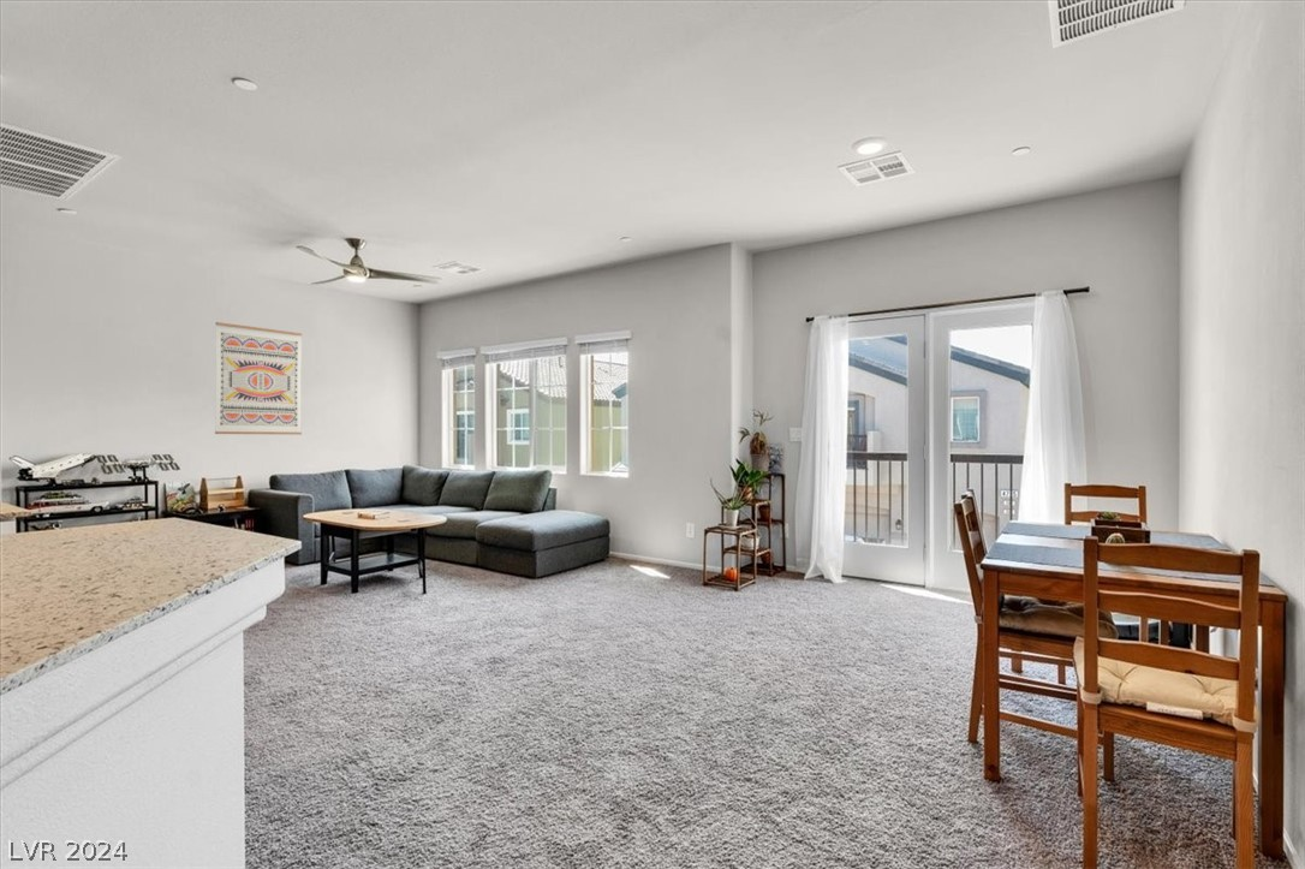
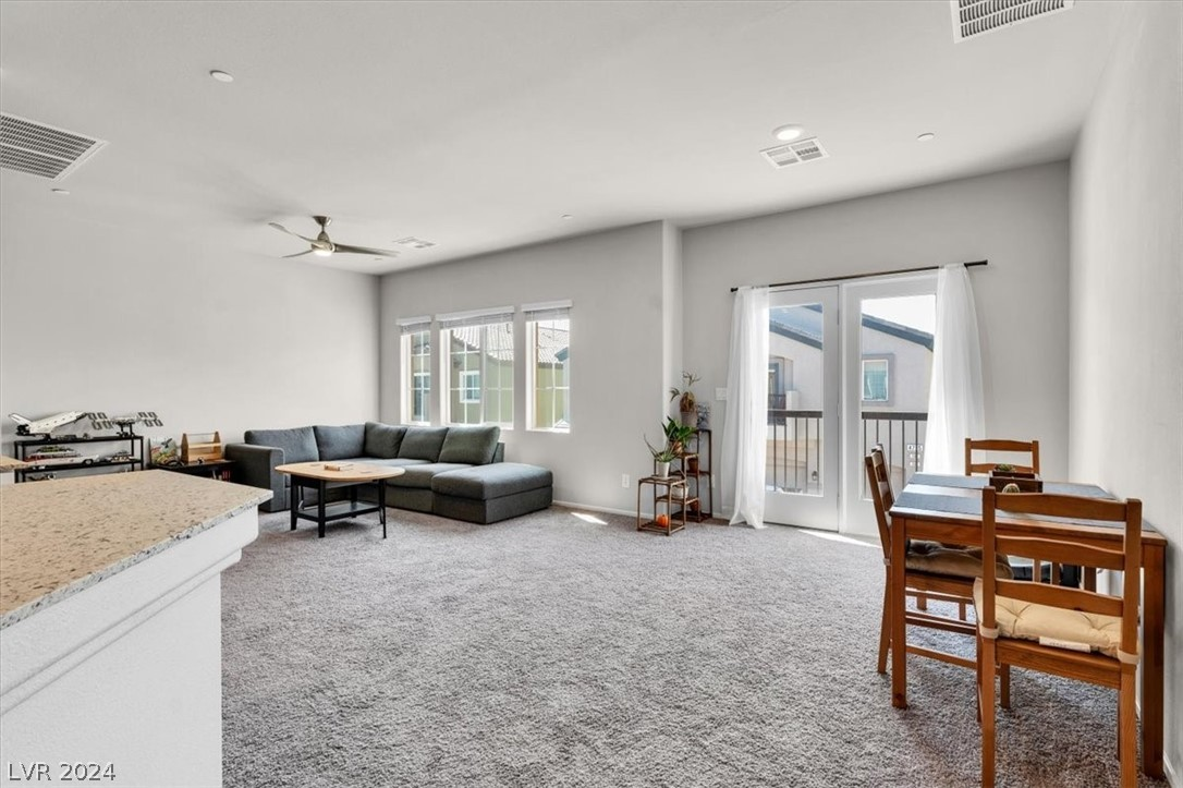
- wall art (260, 381)
